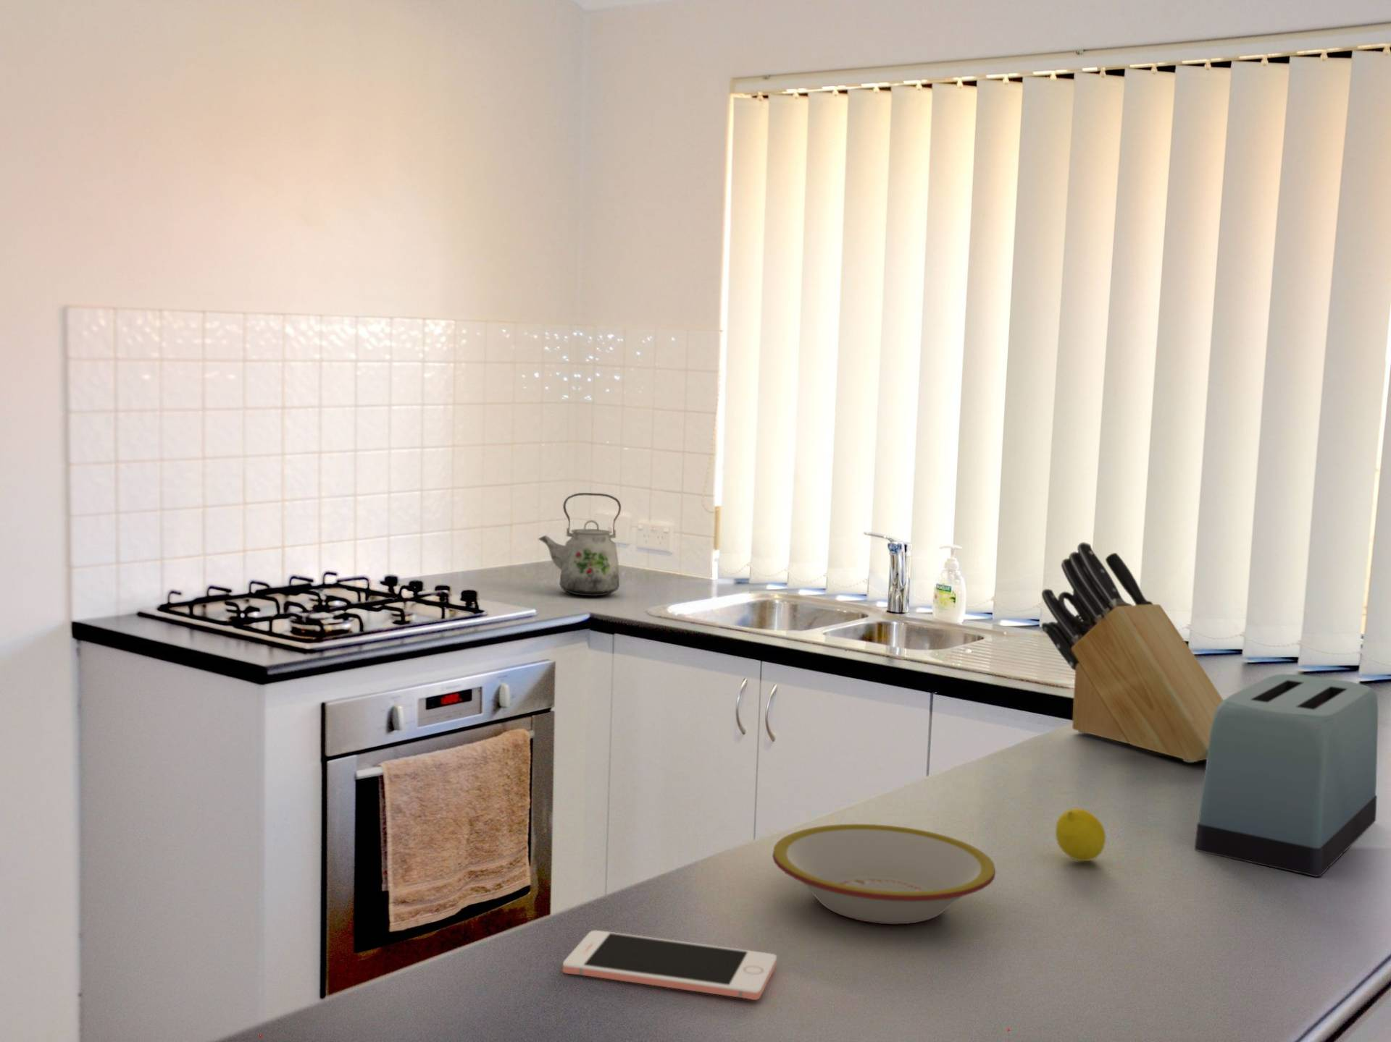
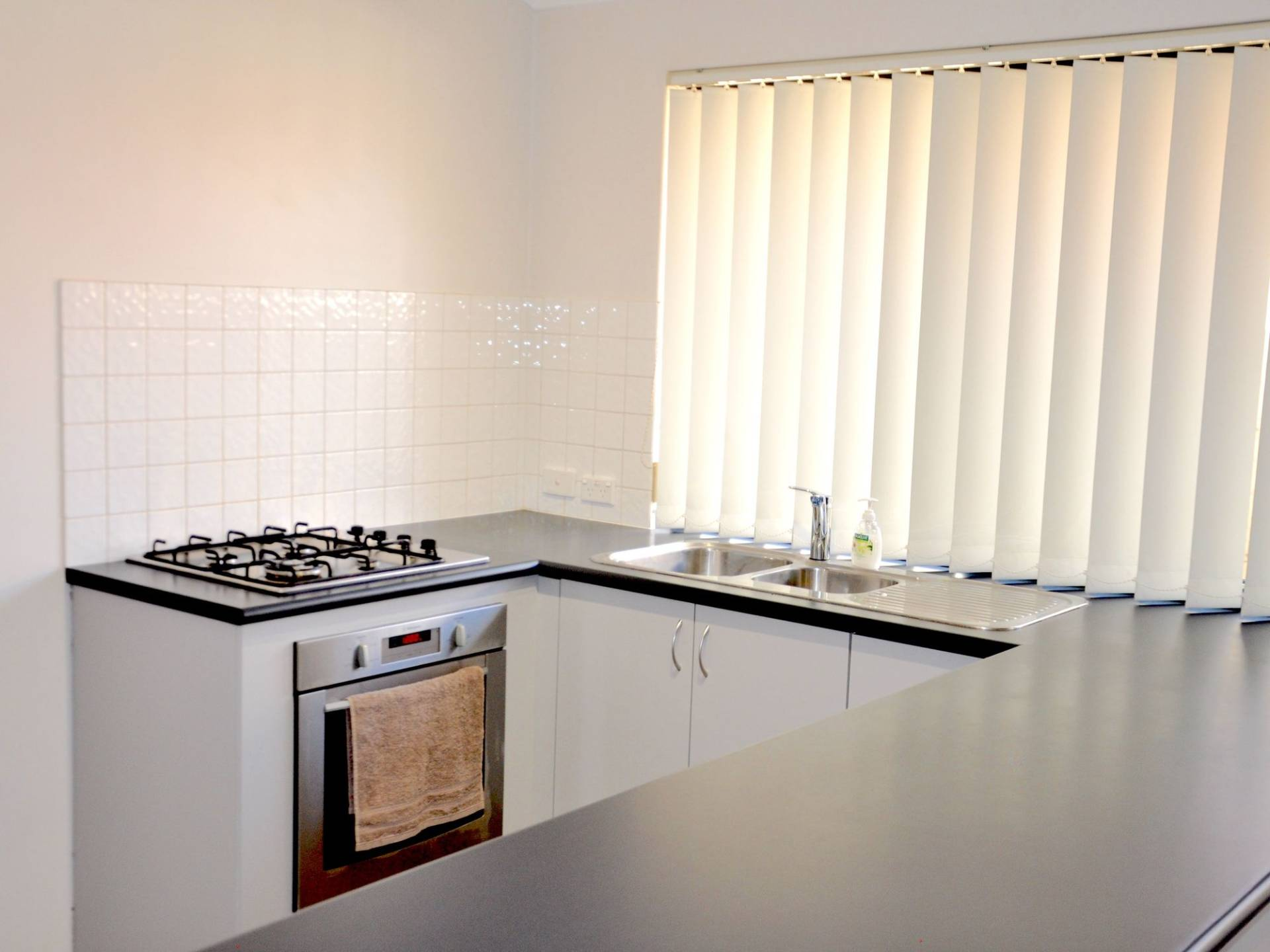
- toaster (1296, 763)
- kettle (579, 543)
- fruit (1080, 834)
- cell phone (671, 963)
- bowl (882, 879)
- knife block (1140, 645)
